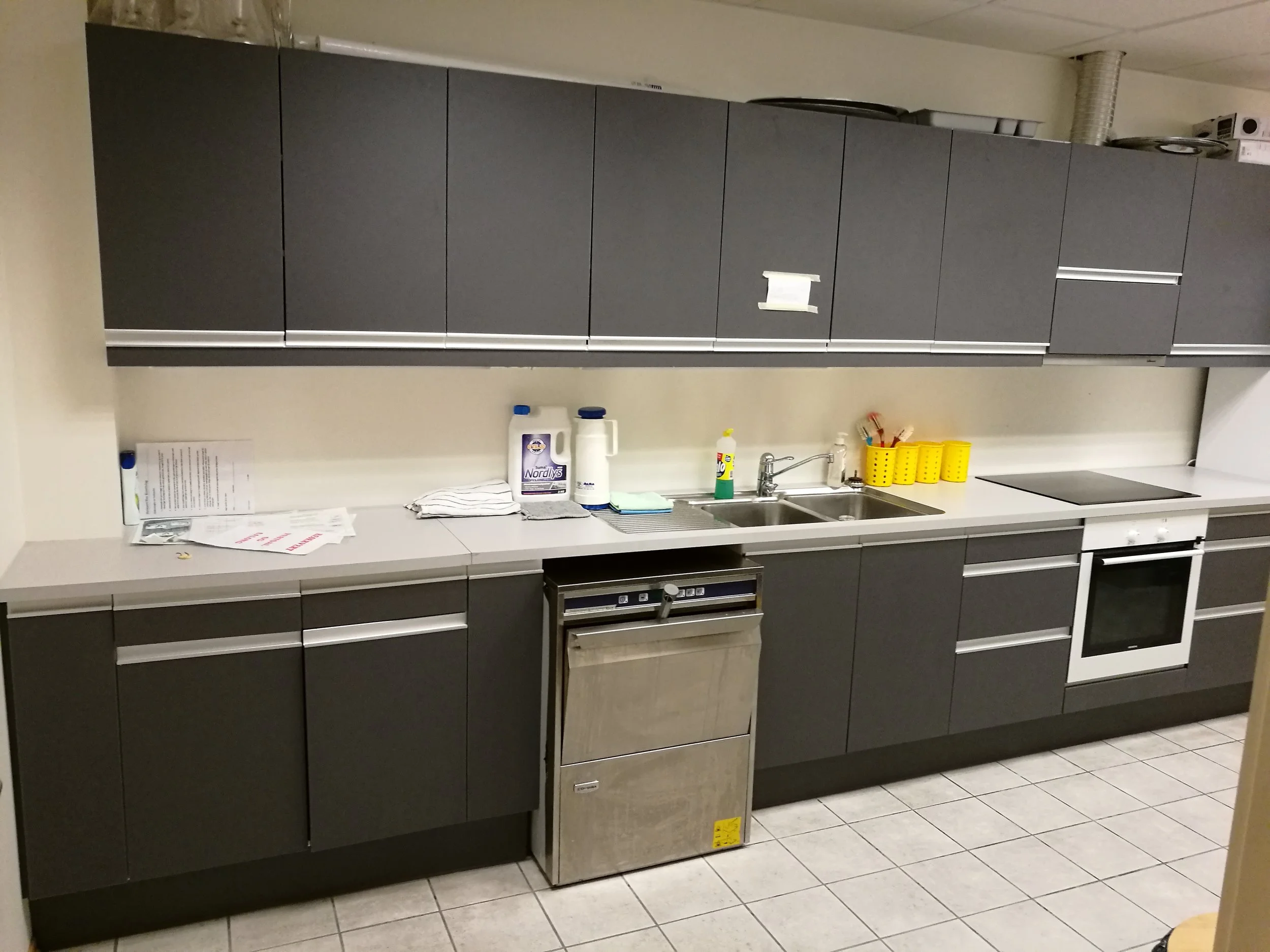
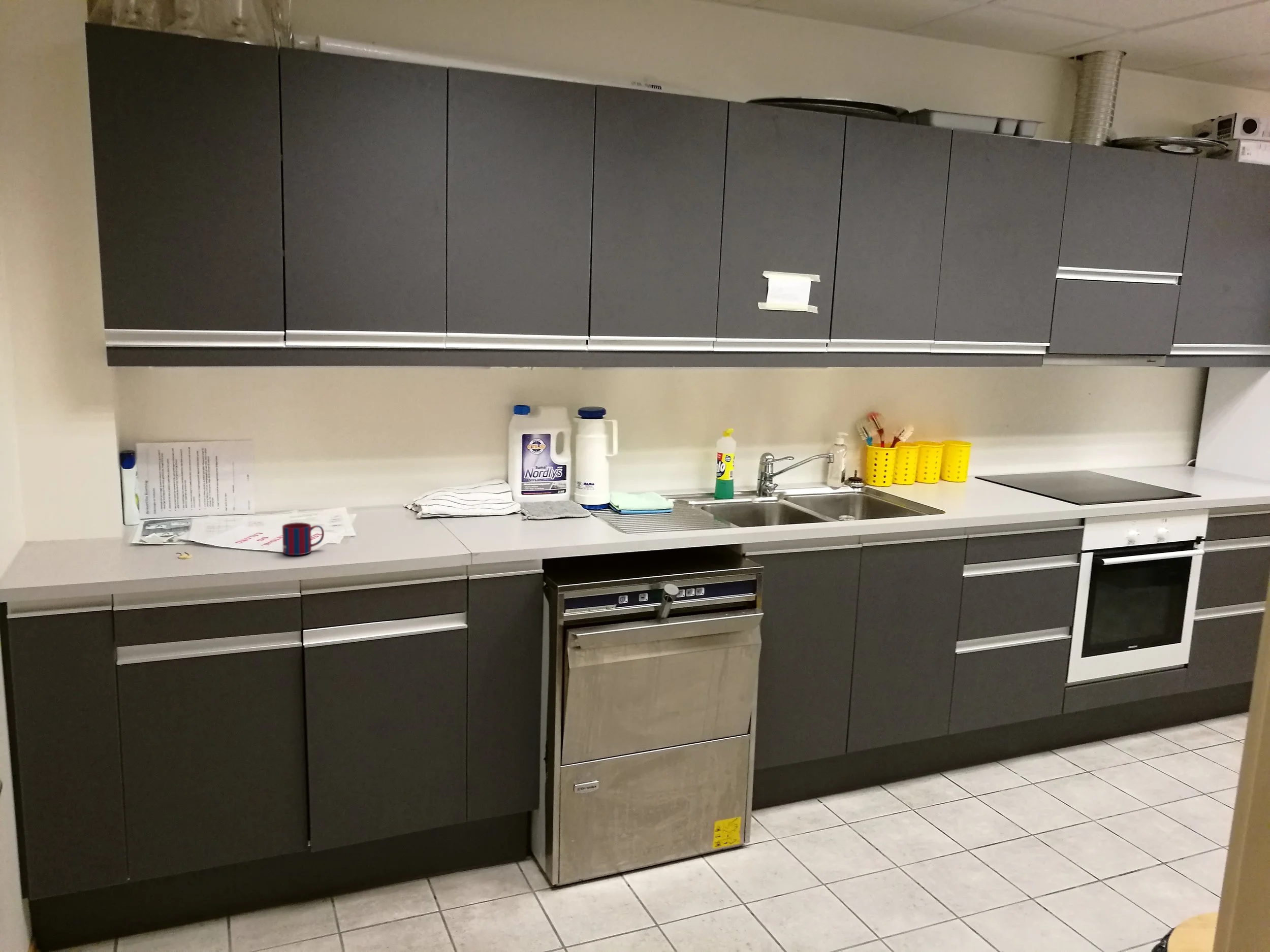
+ mug (304, 538)
